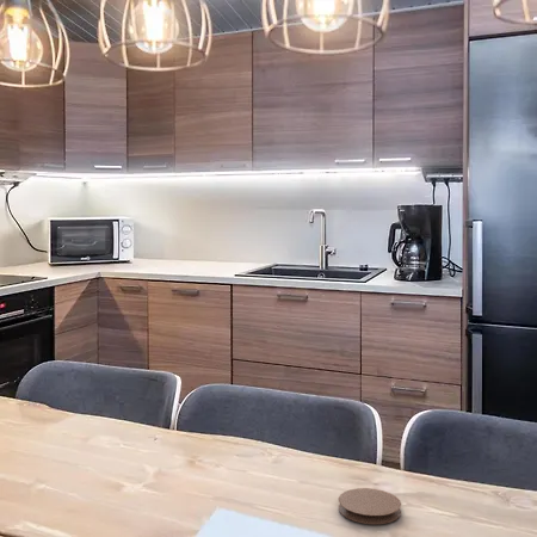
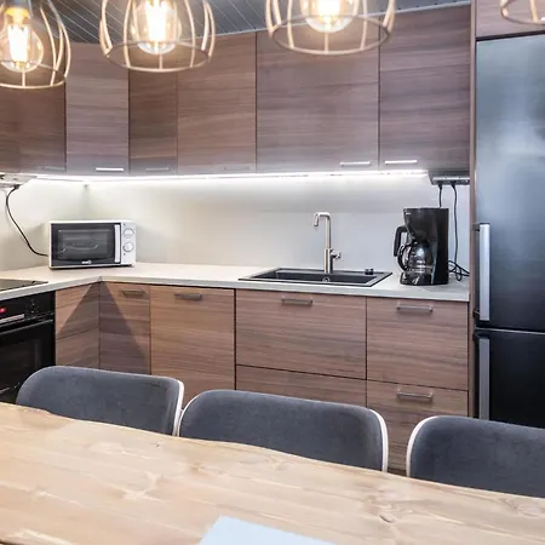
- coaster (369, 505)
